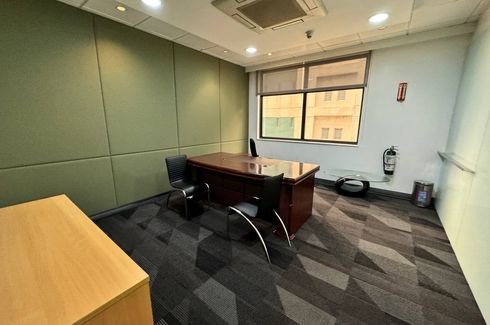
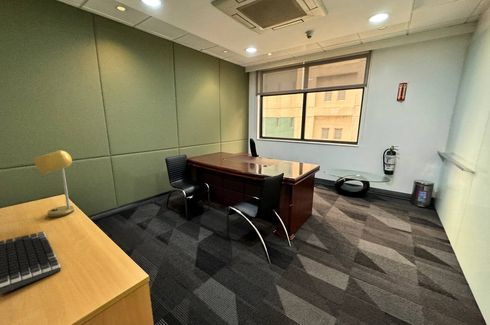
+ computer keyboard (26, 255)
+ desk lamp (63, 183)
